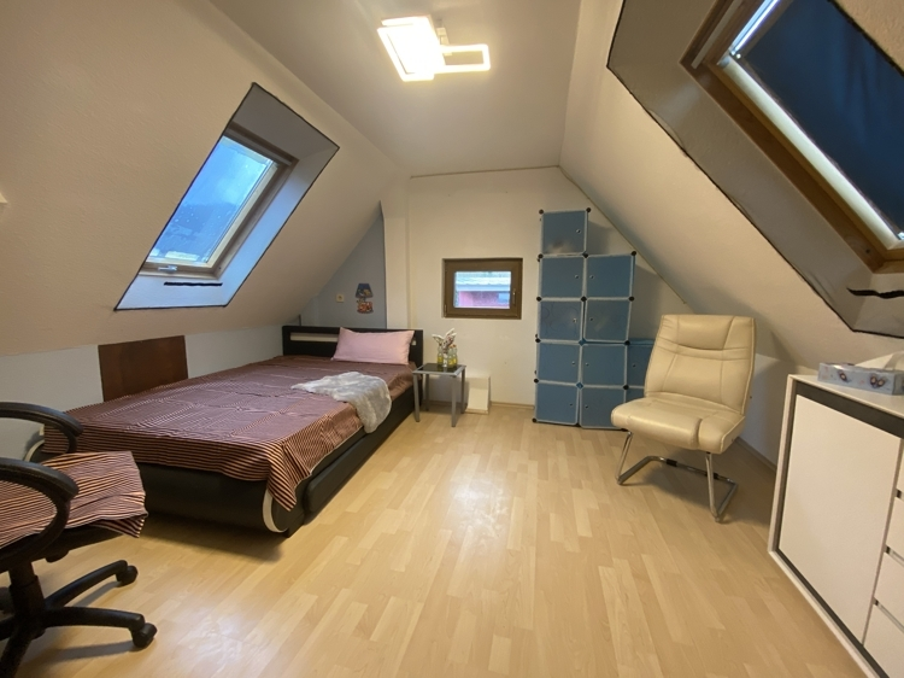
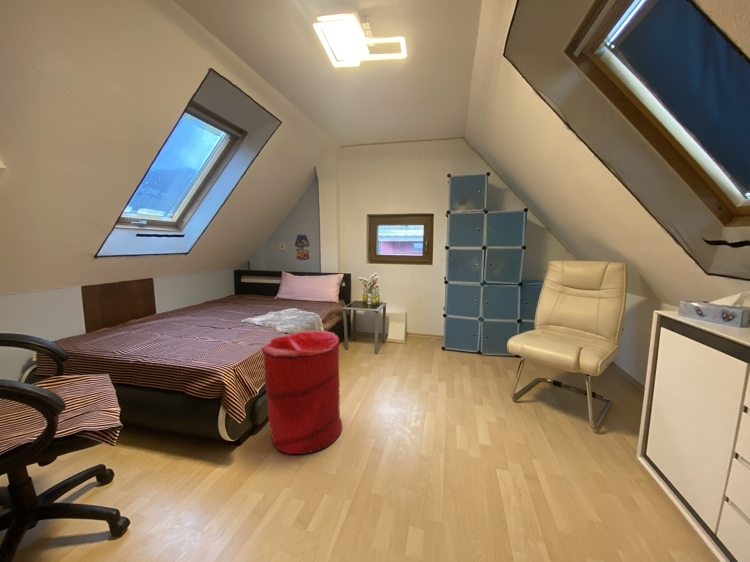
+ laundry hamper (303, 385)
